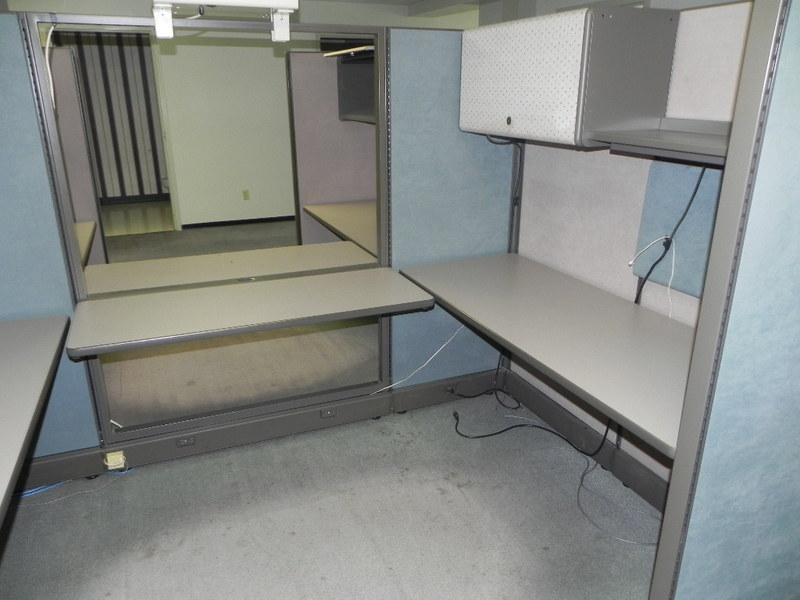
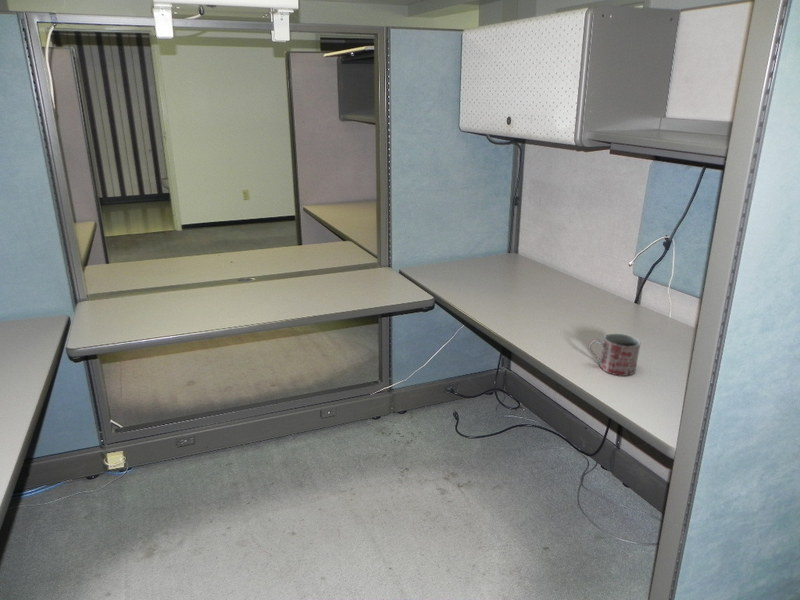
+ mug (613, 352)
